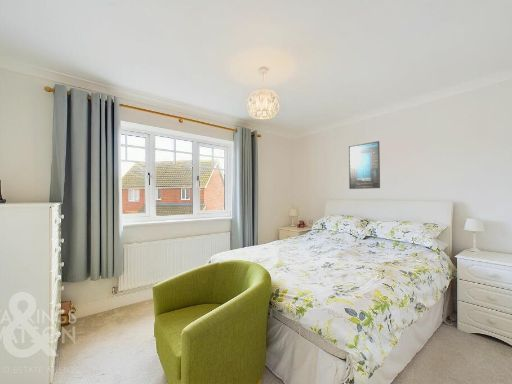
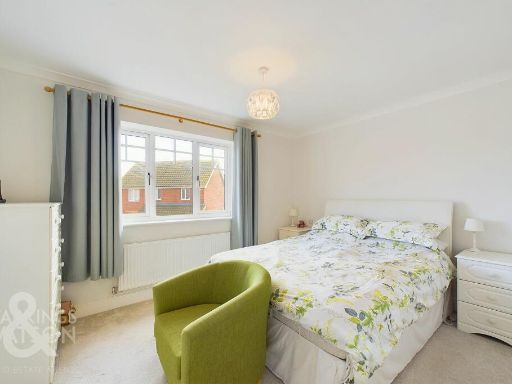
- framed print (363, 166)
